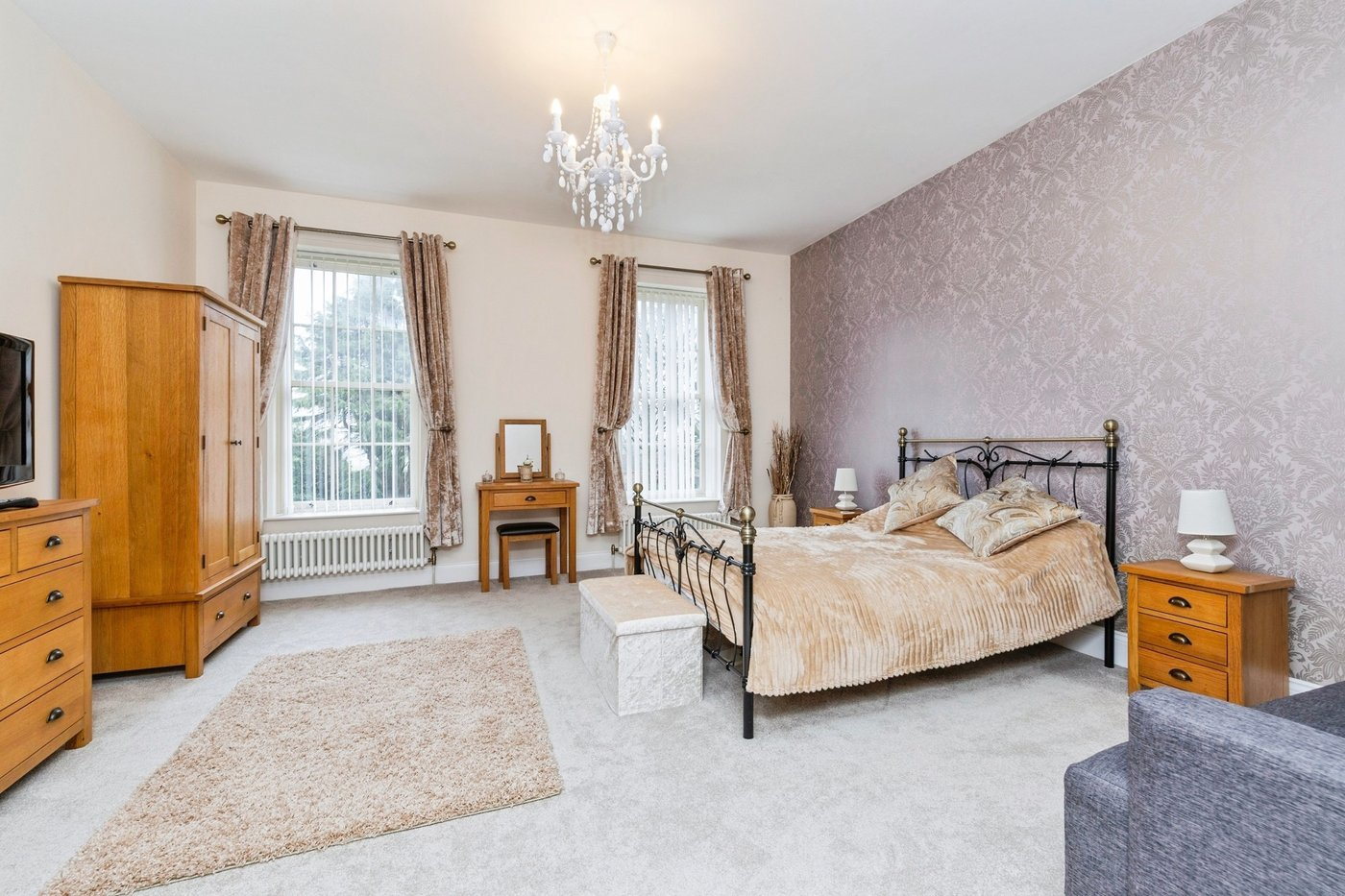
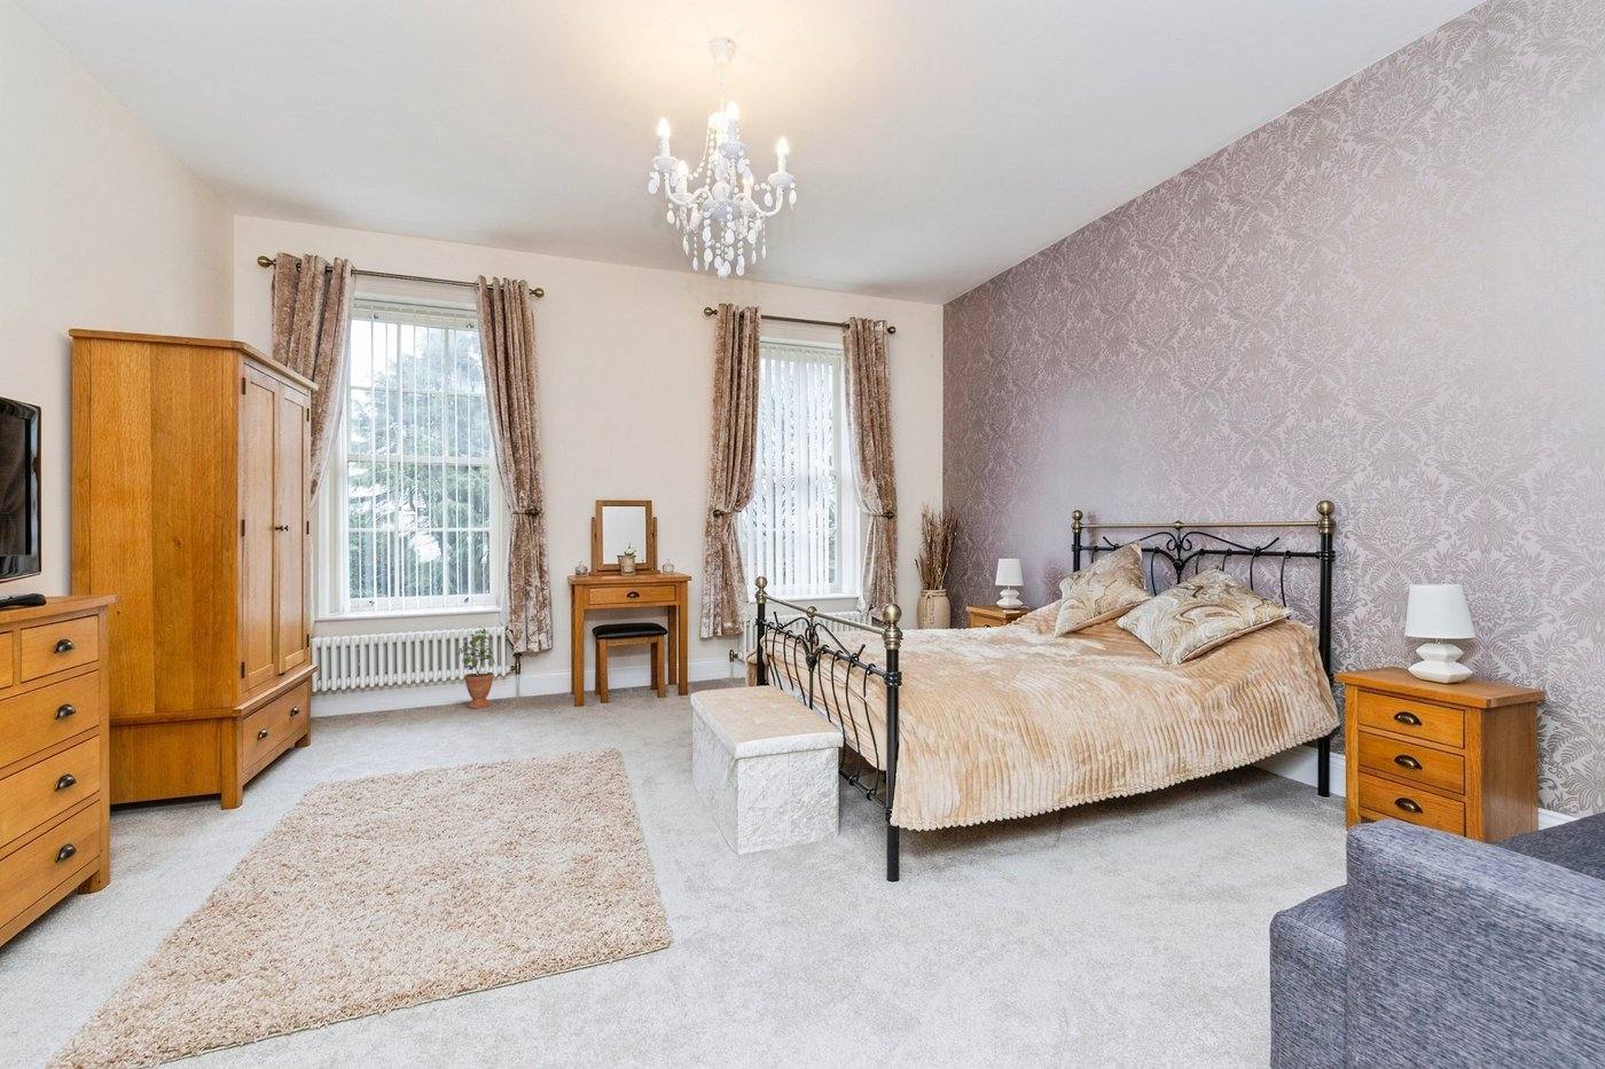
+ potted plant (476, 667)
